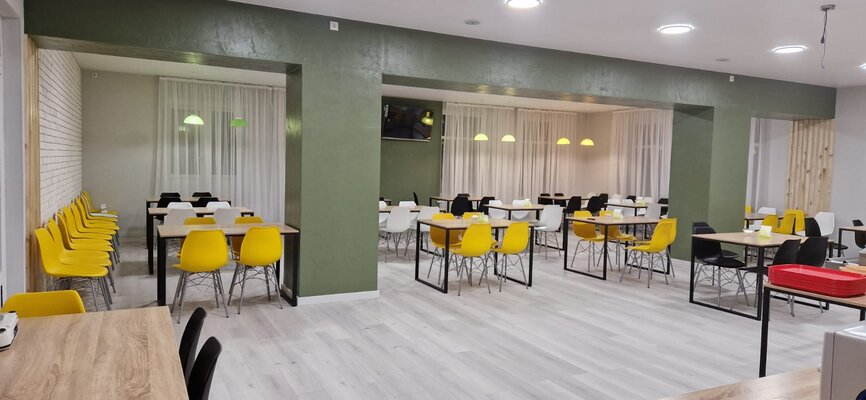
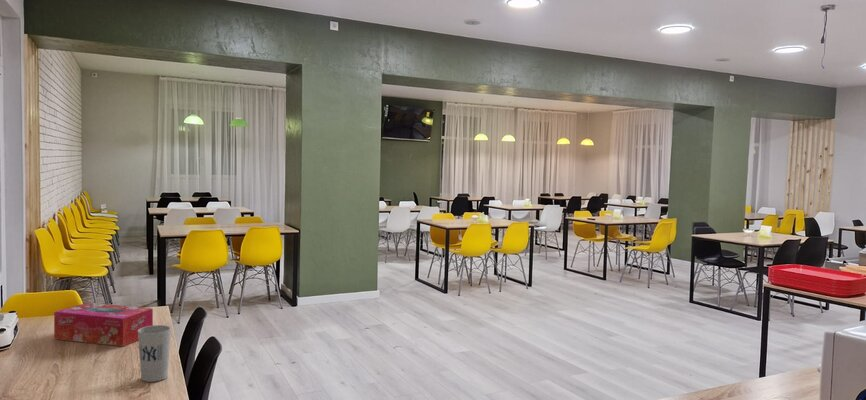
+ tissue box (104, 323)
+ cup (154, 353)
